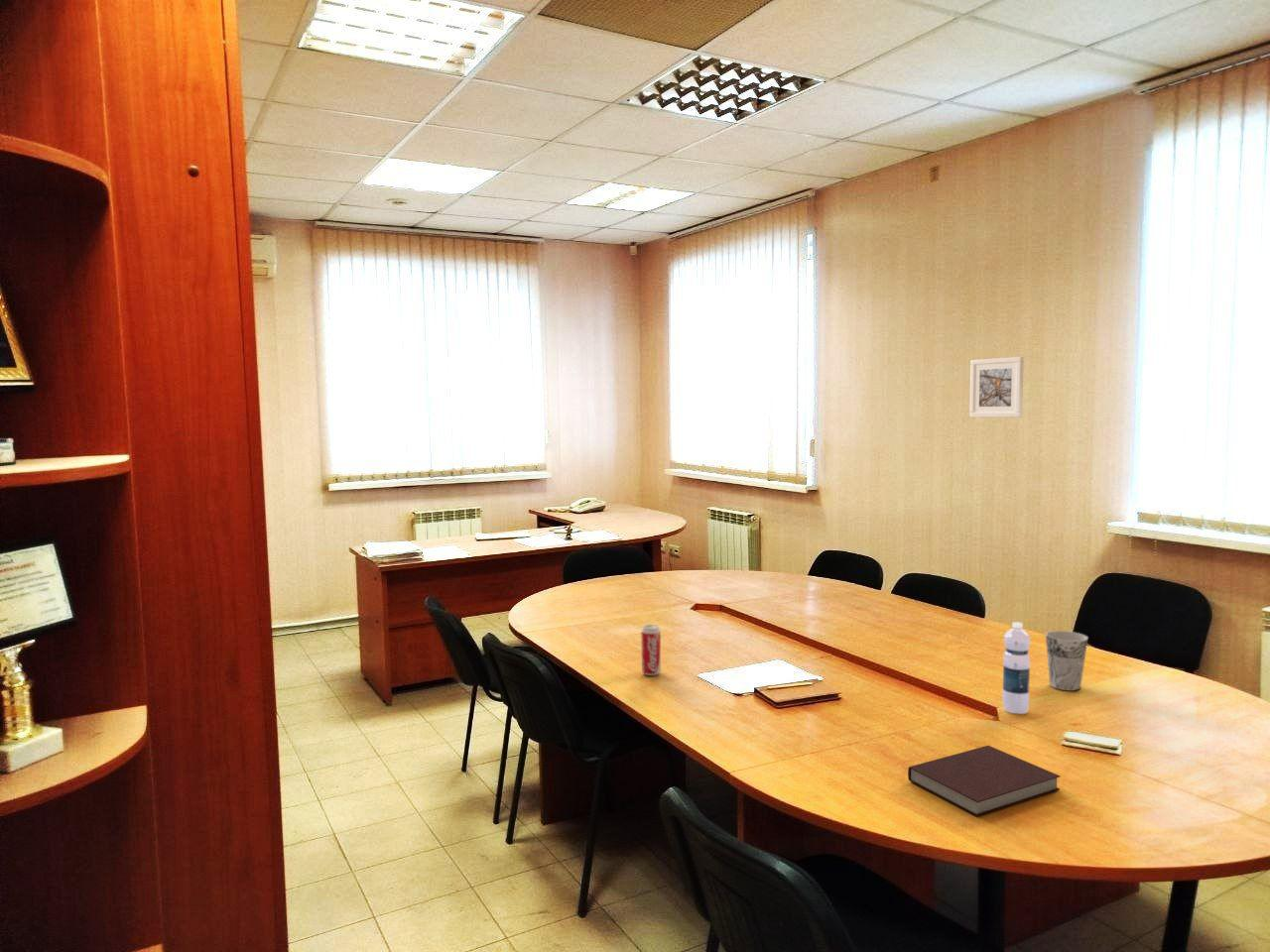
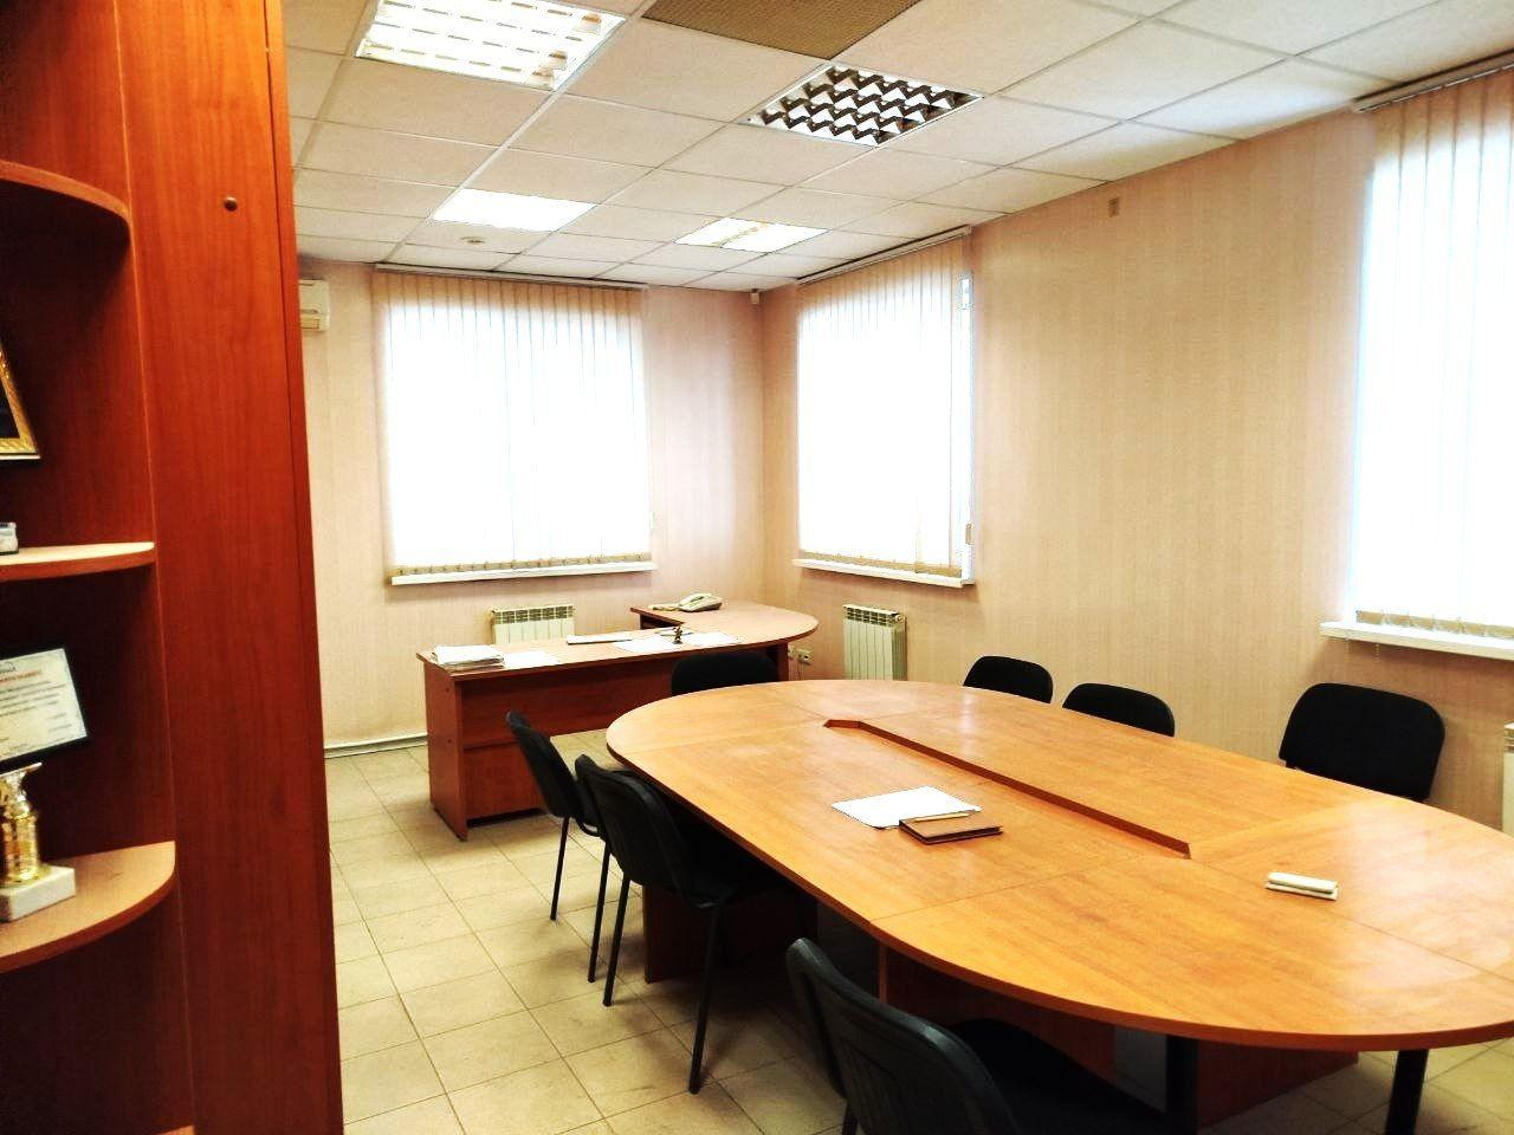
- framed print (995, 388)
- cup (1066, 660)
- beverage can (651, 650)
- water bottle (1016, 666)
- notebook (982, 777)
